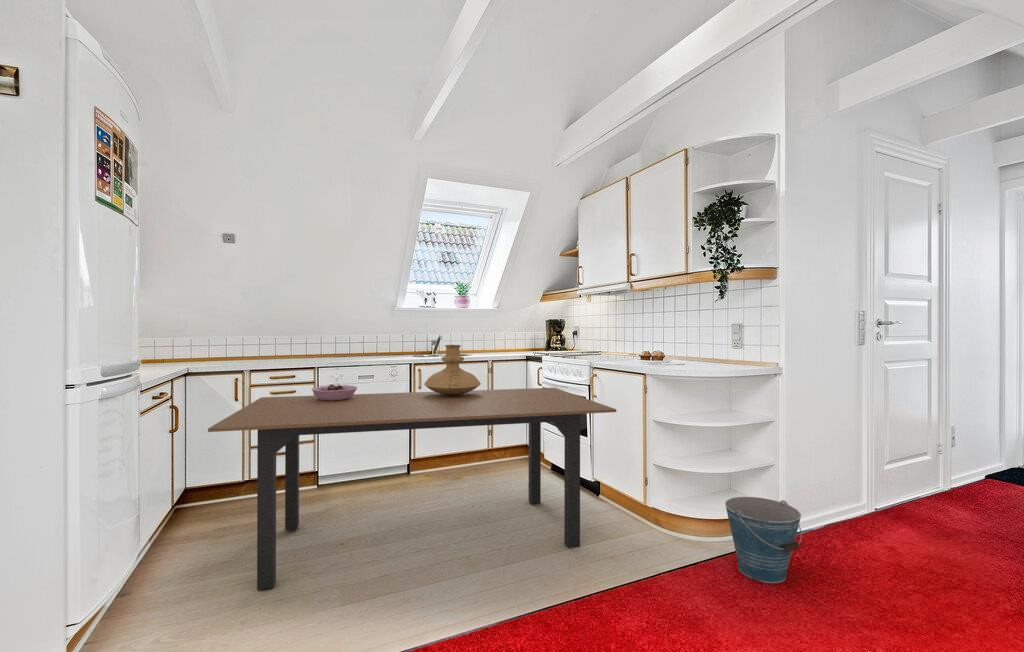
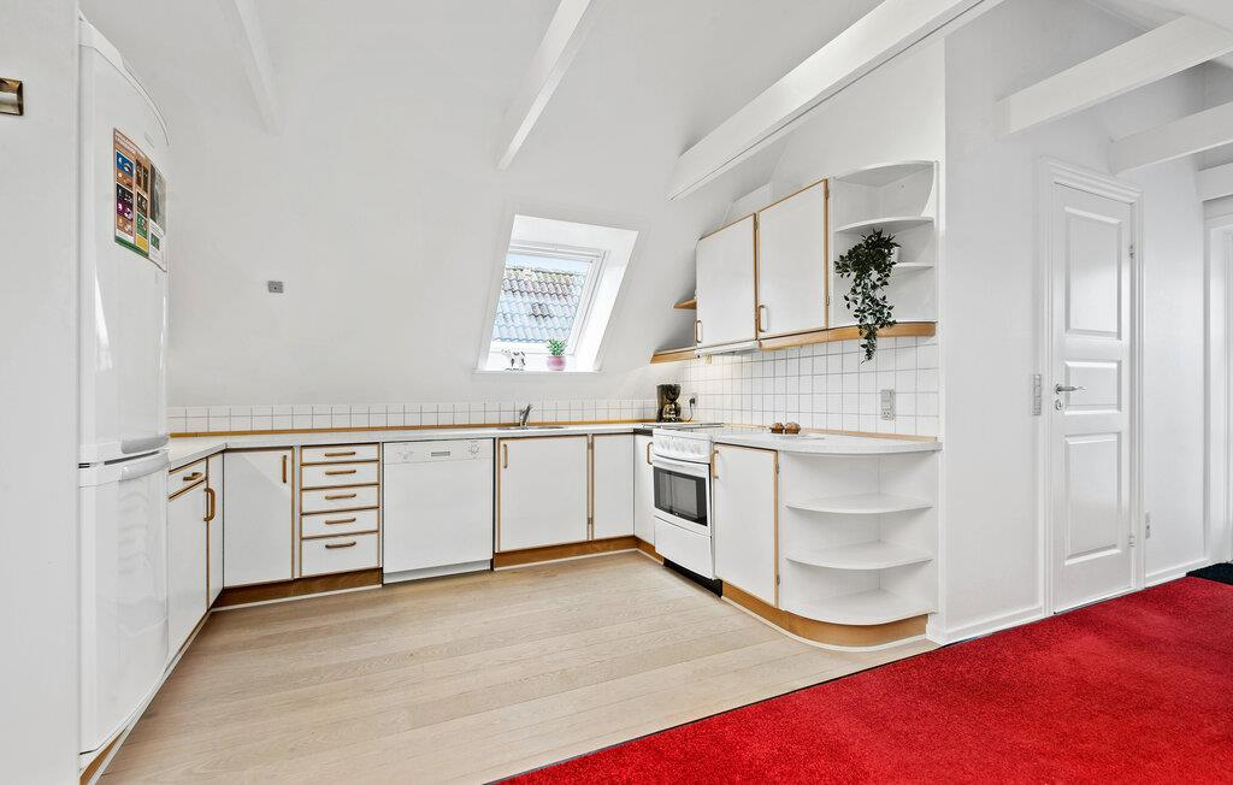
- bowl (334, 391)
- dining table (425, 428)
- bucket (762, 538)
- vase (452, 369)
